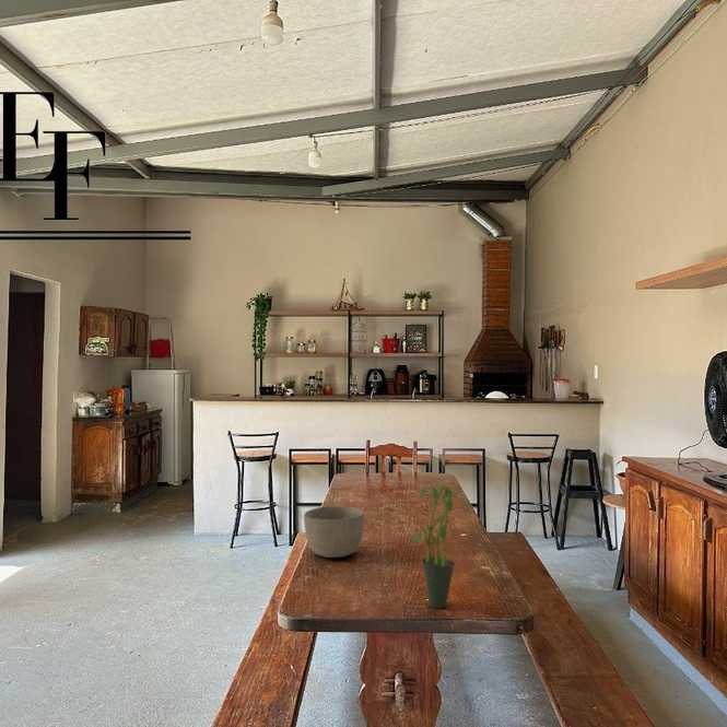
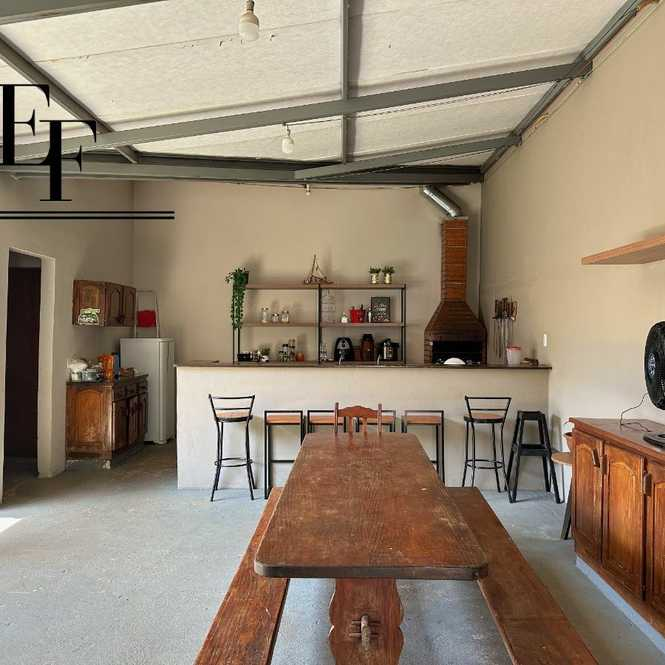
- potted plant (438, 544)
- bowl (333, 532)
